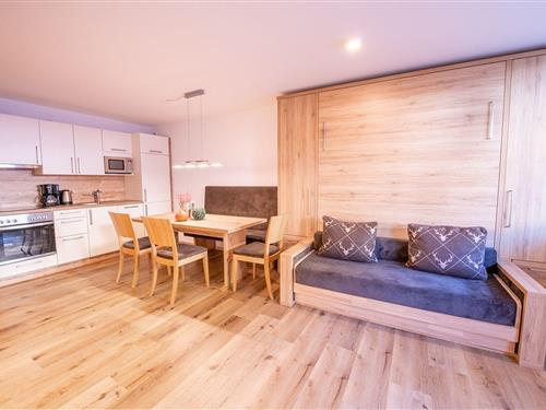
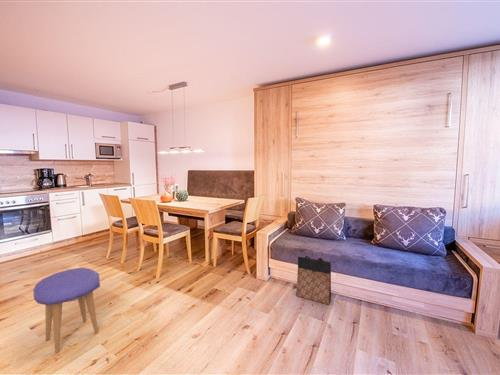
+ stool (67, 301)
+ bag (313, 276)
